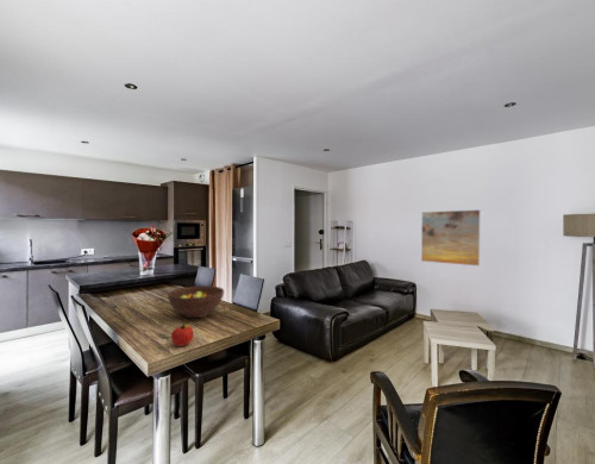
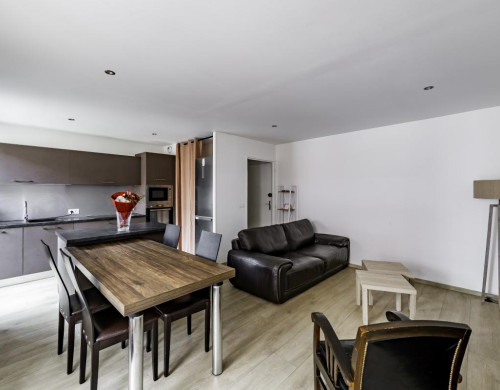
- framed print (449, 237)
- apple (182, 334)
- fruit bowl (196, 303)
